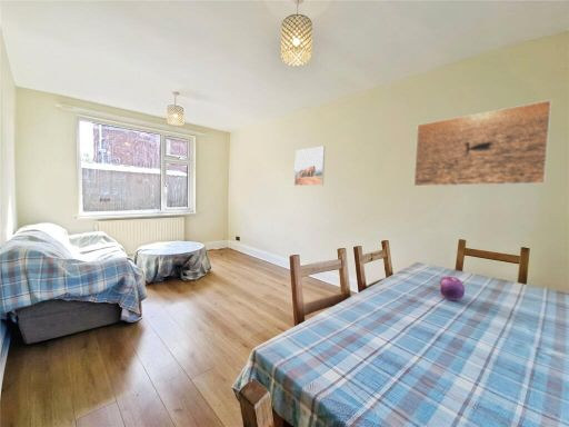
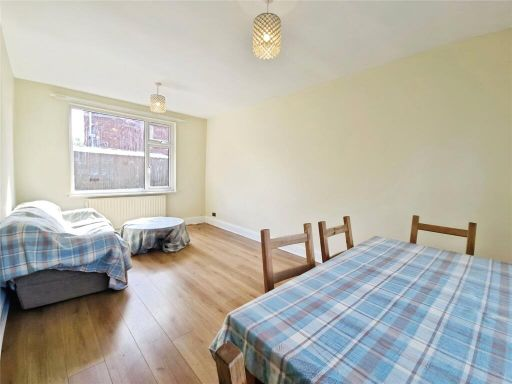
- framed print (308, 167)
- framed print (471, 150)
- fruit (451, 288)
